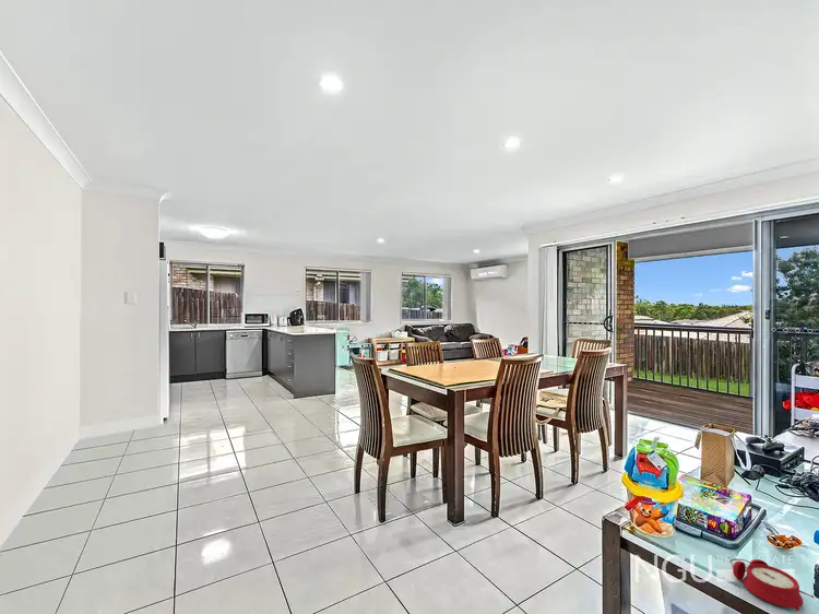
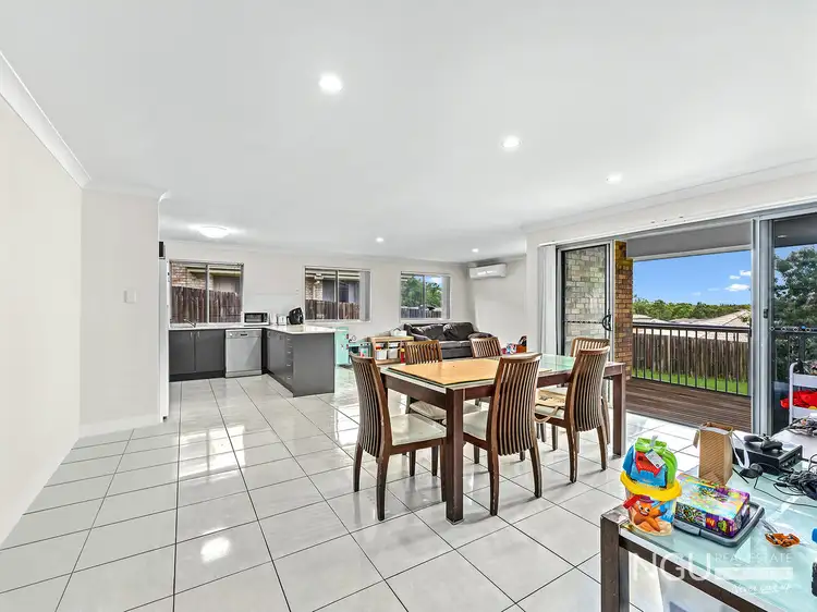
- alarm clock (764, 579)
